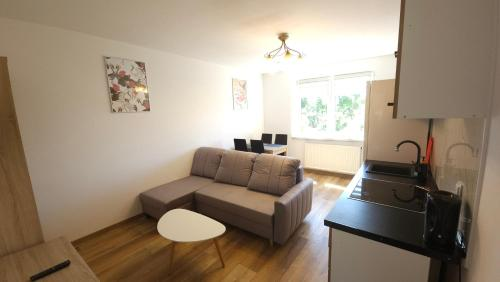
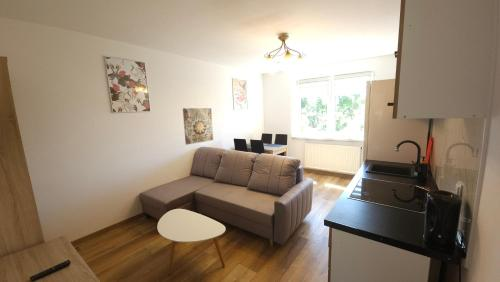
+ wall art (199, 125)
